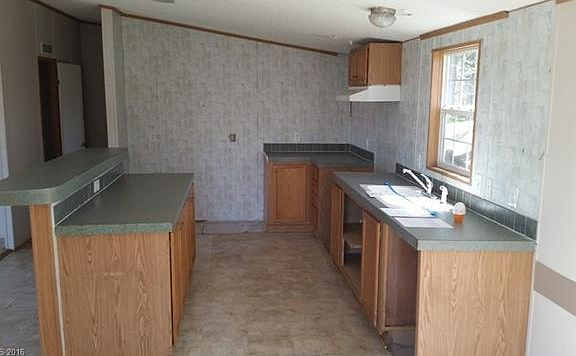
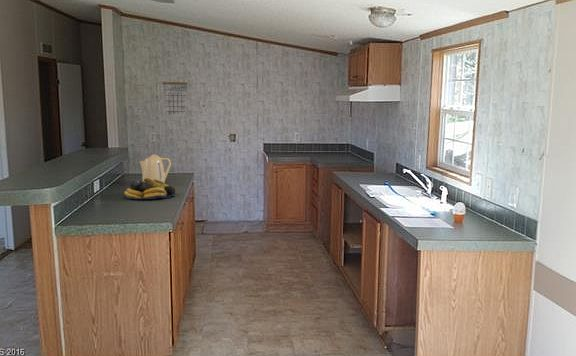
+ calendar (175, 95)
+ kettle (155, 169)
+ fruit bowl (149, 187)
